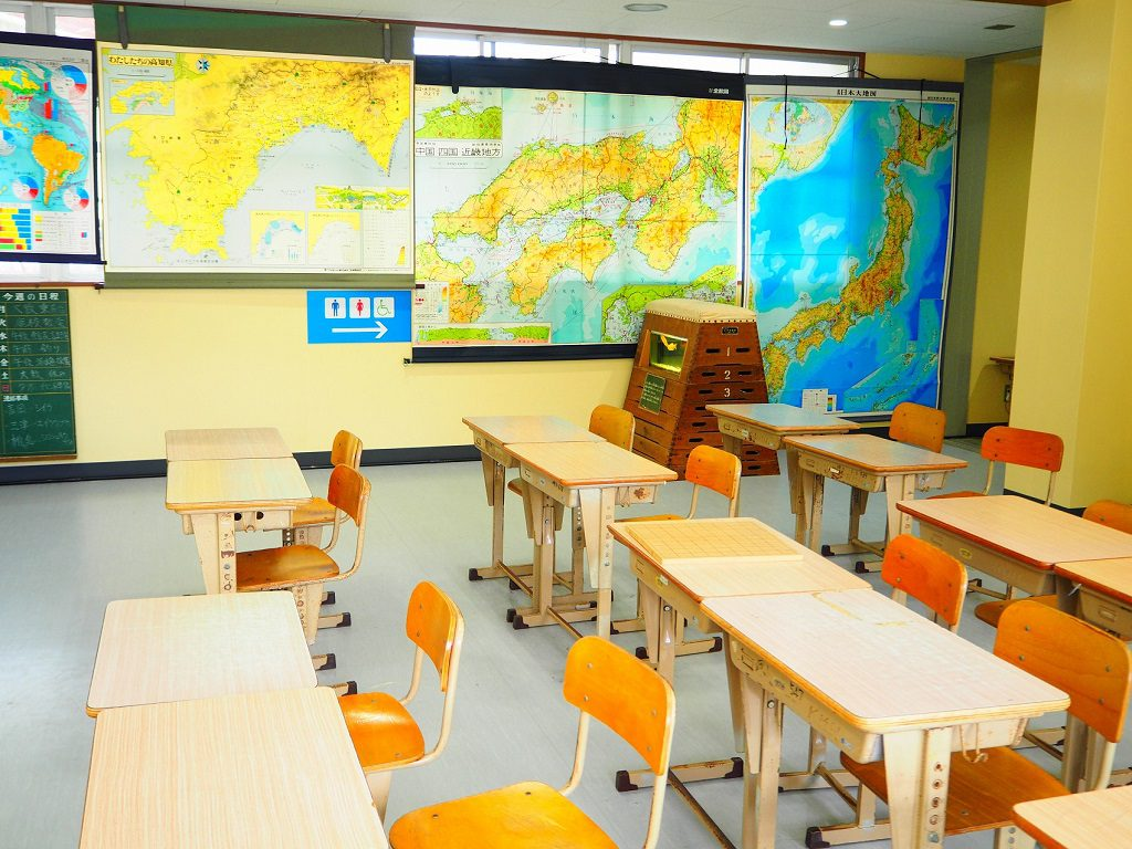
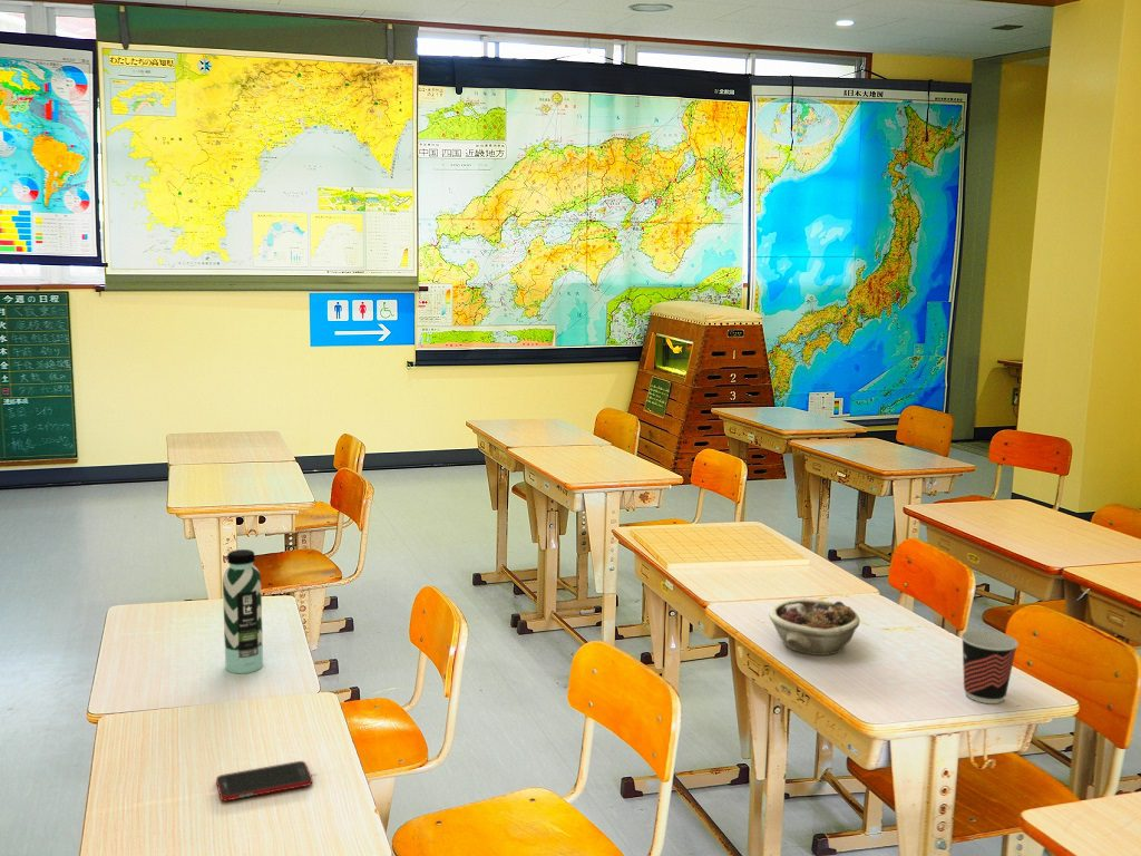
+ succulent planter (812, 622)
+ water bottle (242, 610)
+ cup (986, 668)
+ cell phone (264, 780)
